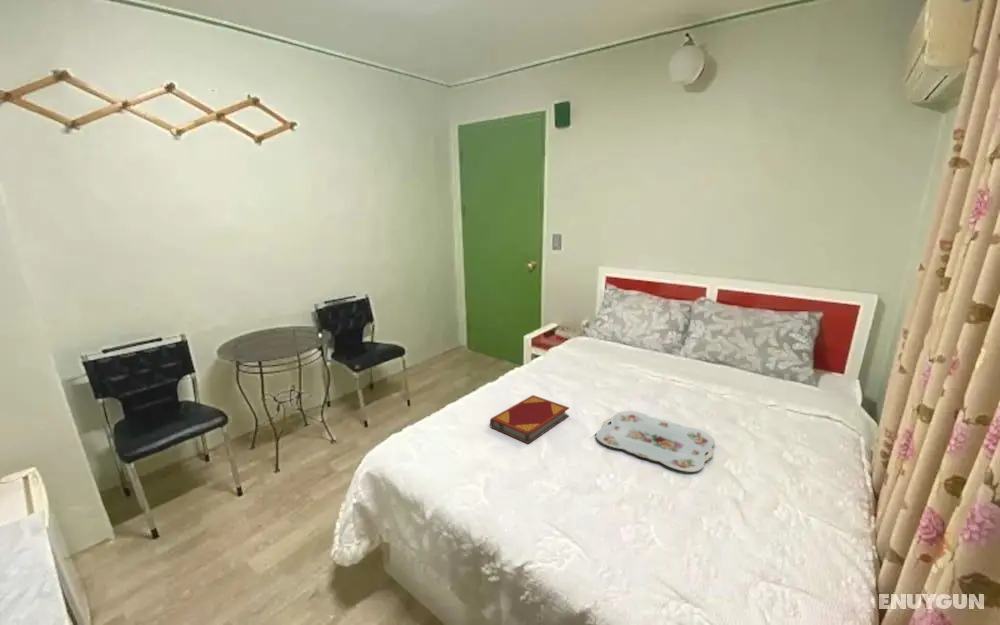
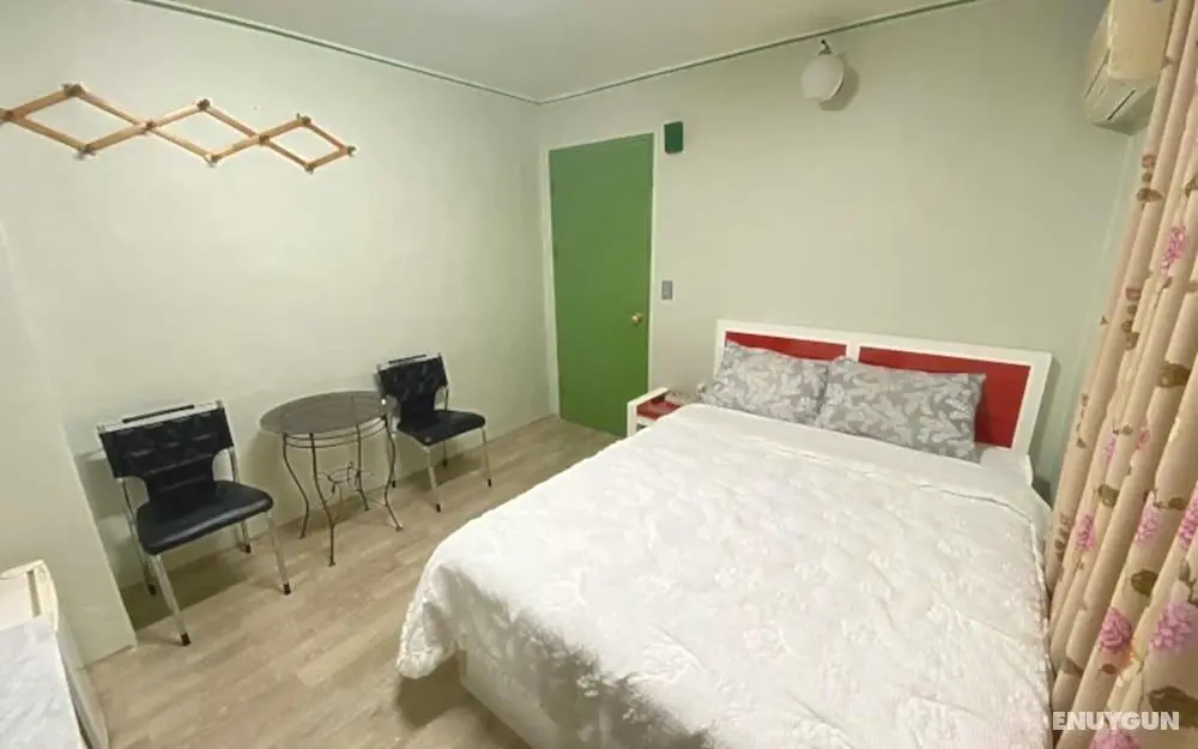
- serving tray (654, 438)
- hardback book (530, 417)
